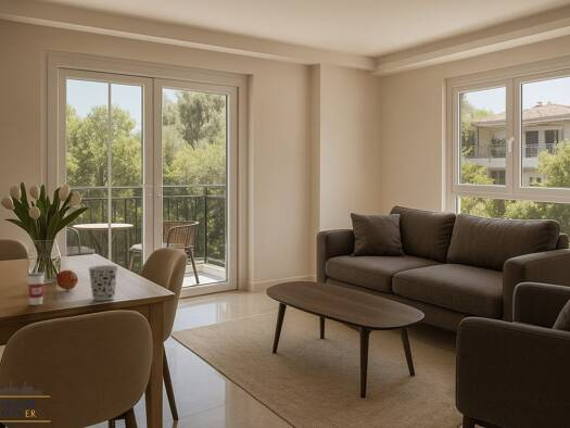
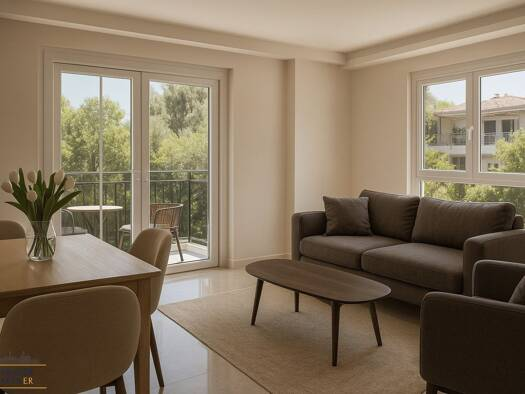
- fruit (67, 279)
- cup (36, 282)
- cup (103, 282)
